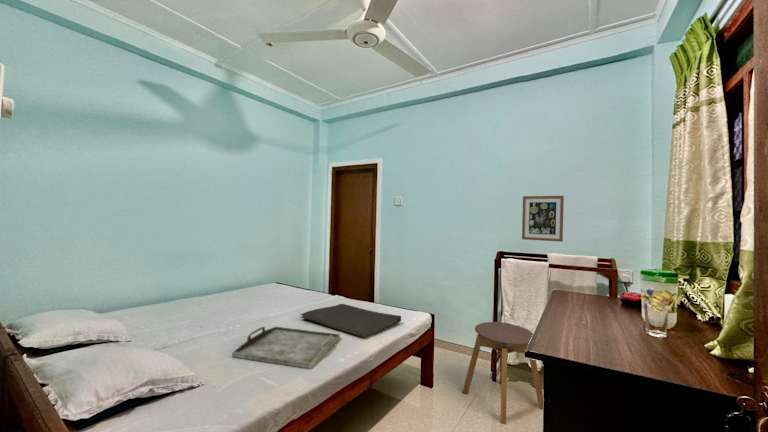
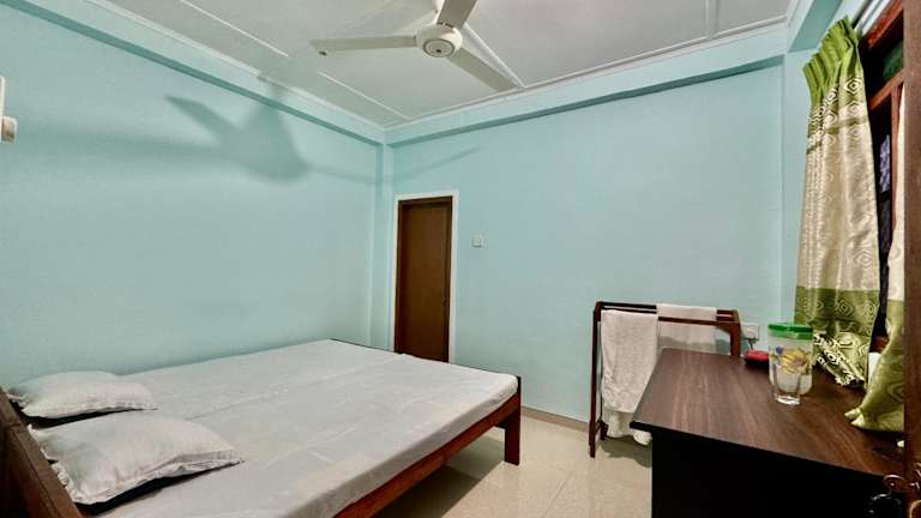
- stool (503, 364)
- wall art (542, 218)
- serving tray (290, 340)
- hand towel (350, 318)
